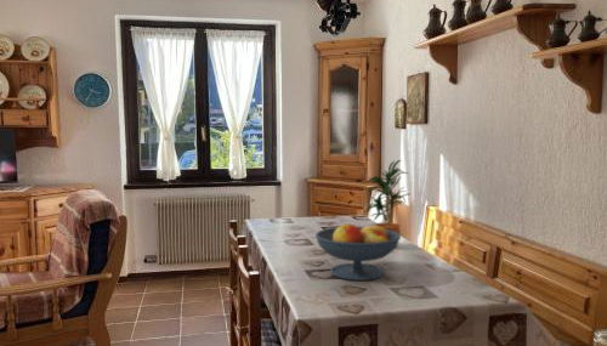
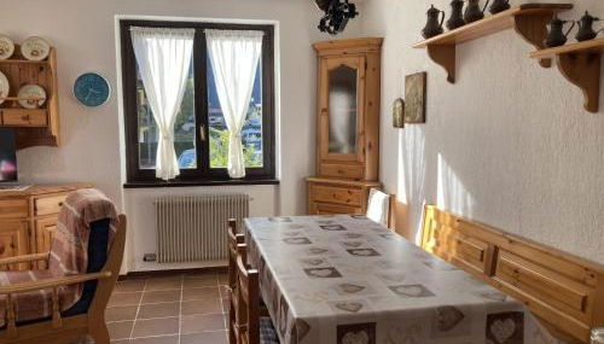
- fruit bowl (357, 246)
- potted plant (386, 203)
